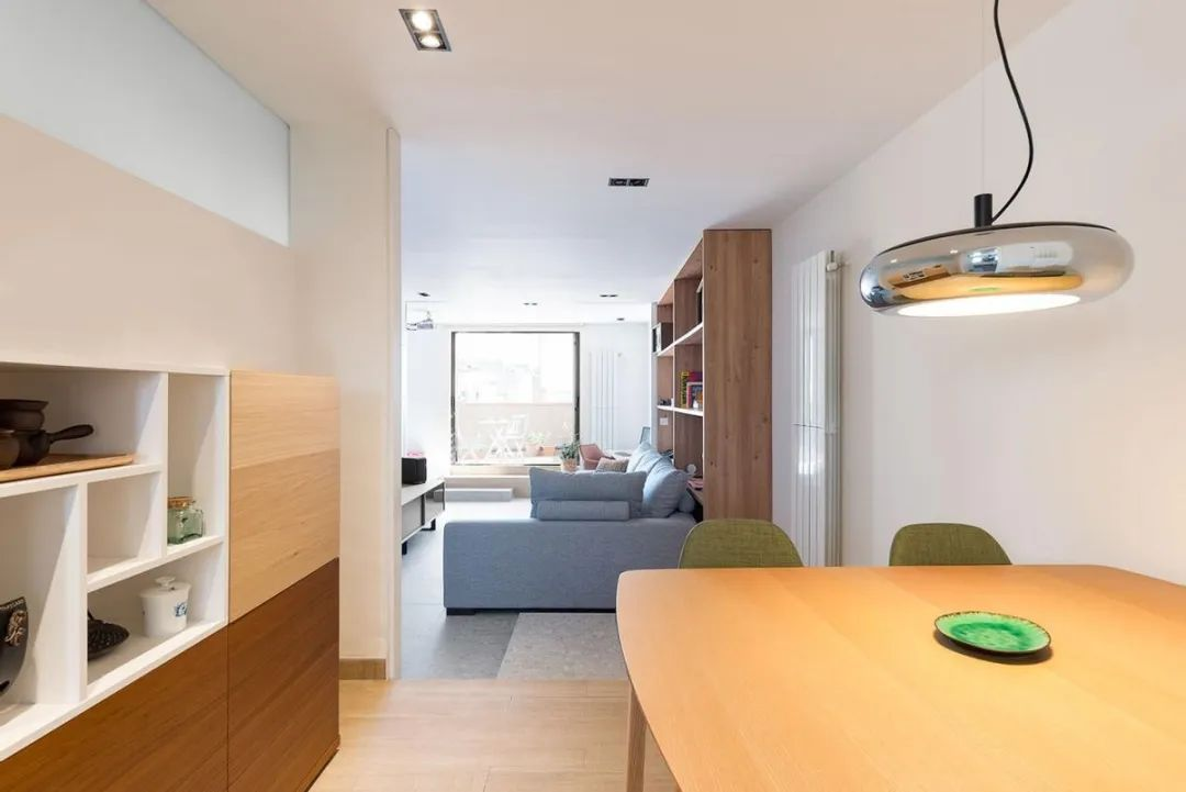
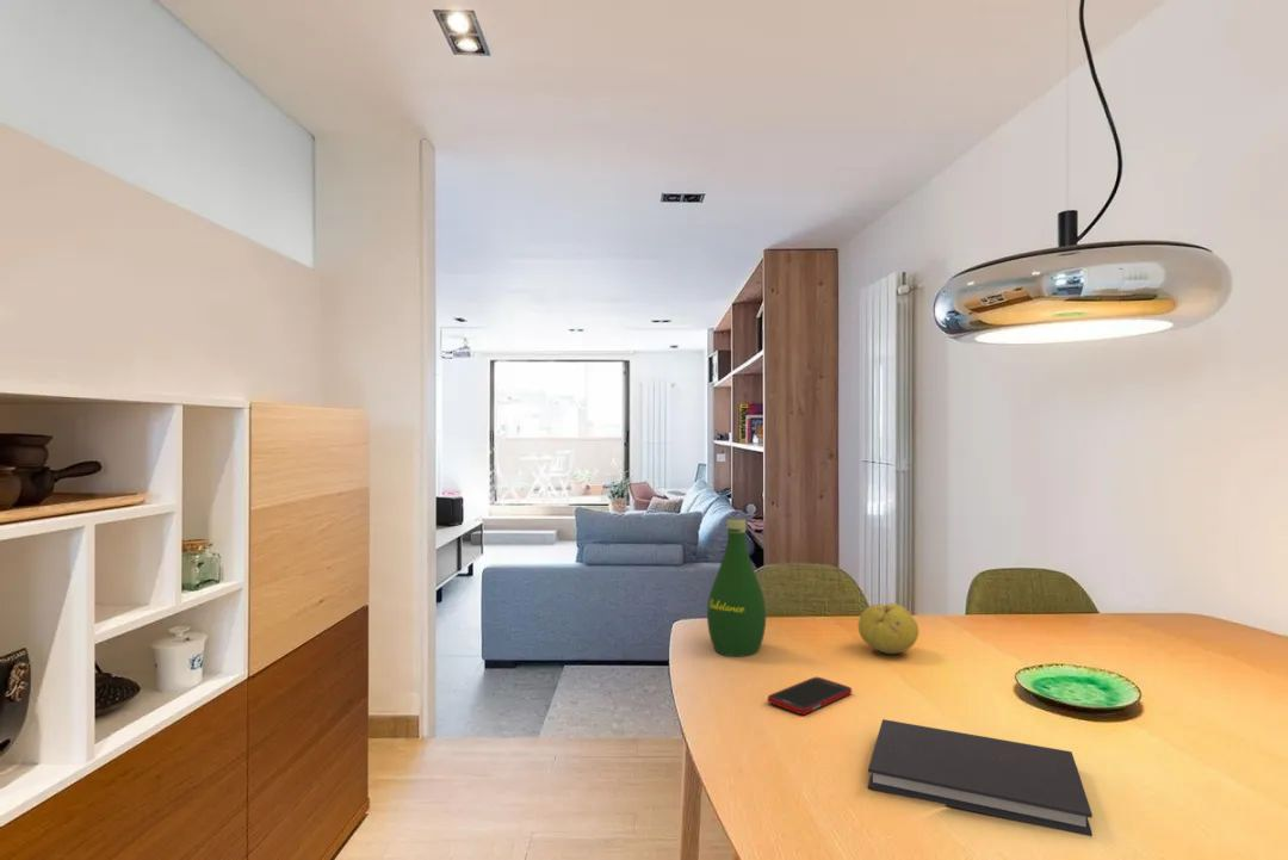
+ fruit (888, 629)
+ bottle (736, 583)
+ cell phone (810, 694)
+ diary (972, 768)
